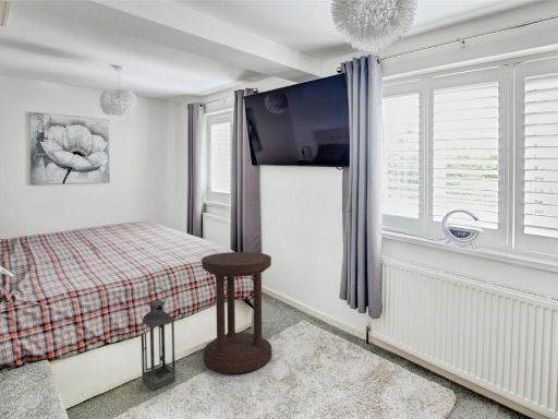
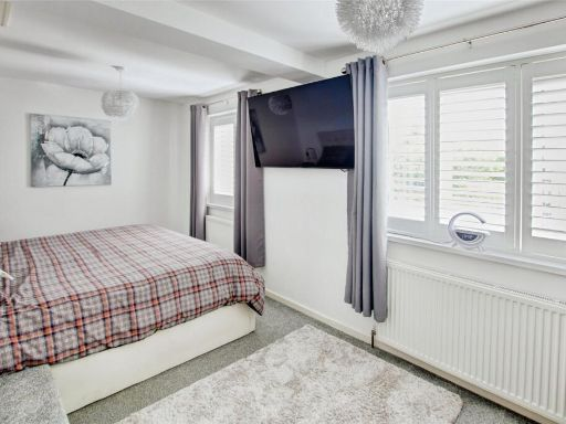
- lantern (159, 334)
- side table (233, 307)
